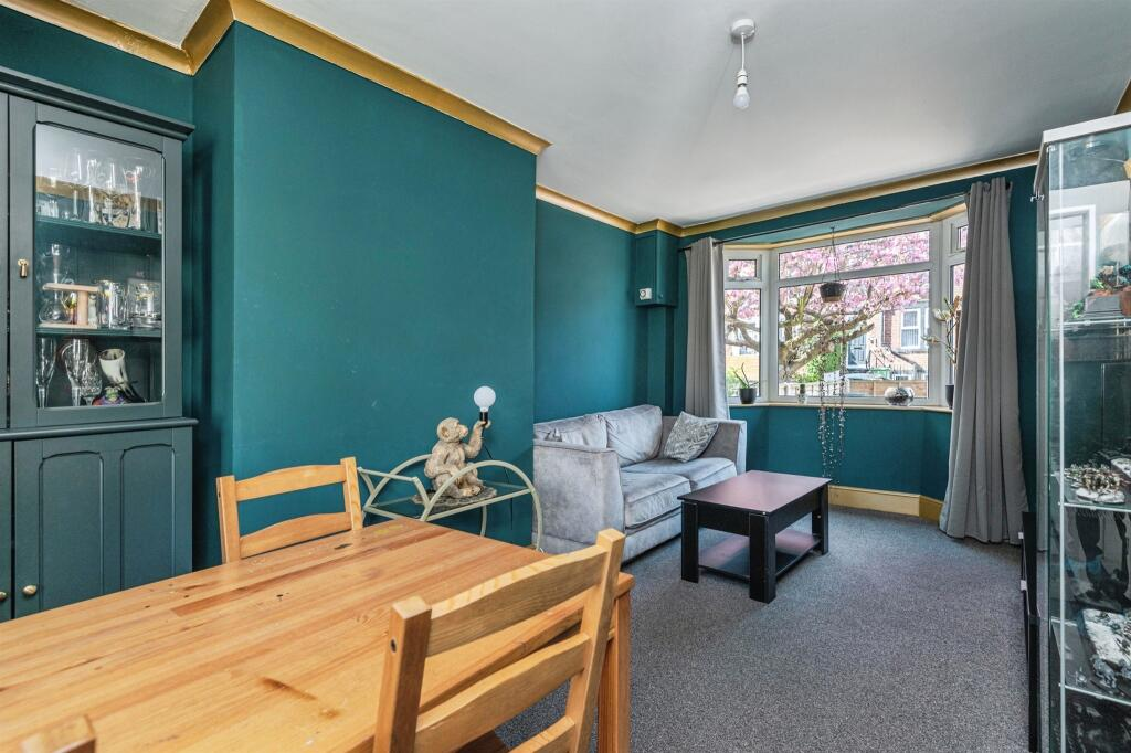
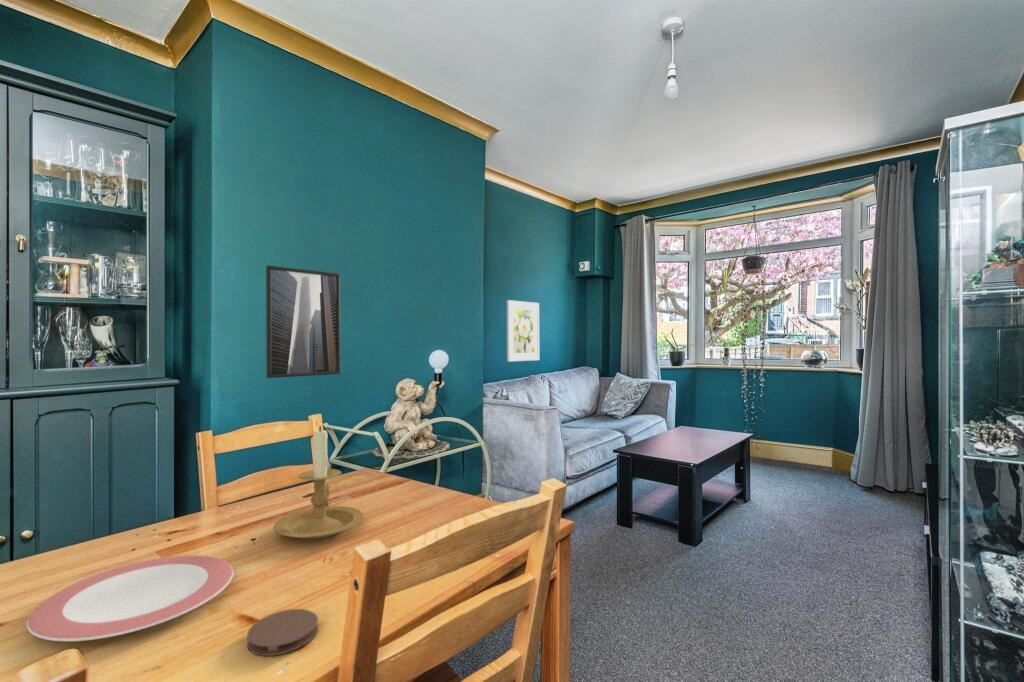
+ candle holder (320, 478)
+ plate (140, 595)
+ coaster (283, 630)
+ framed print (305, 322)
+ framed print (523, 331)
